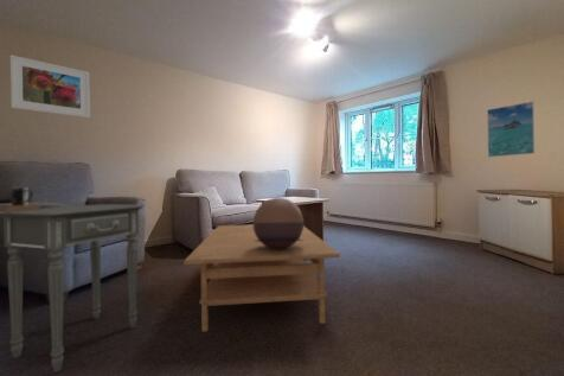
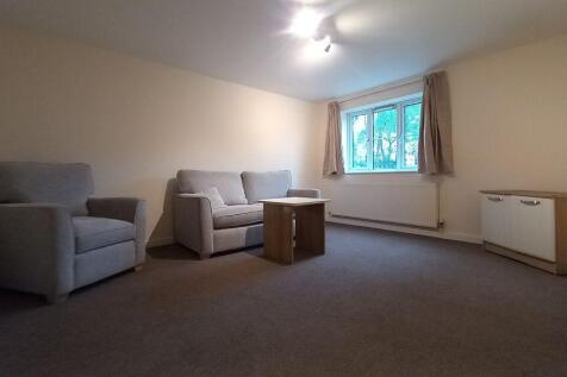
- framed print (509, 130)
- coffee table (262, 262)
- decorative bowl (277, 223)
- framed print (52, 88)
- side table (91, 274)
- mug (19, 198)
